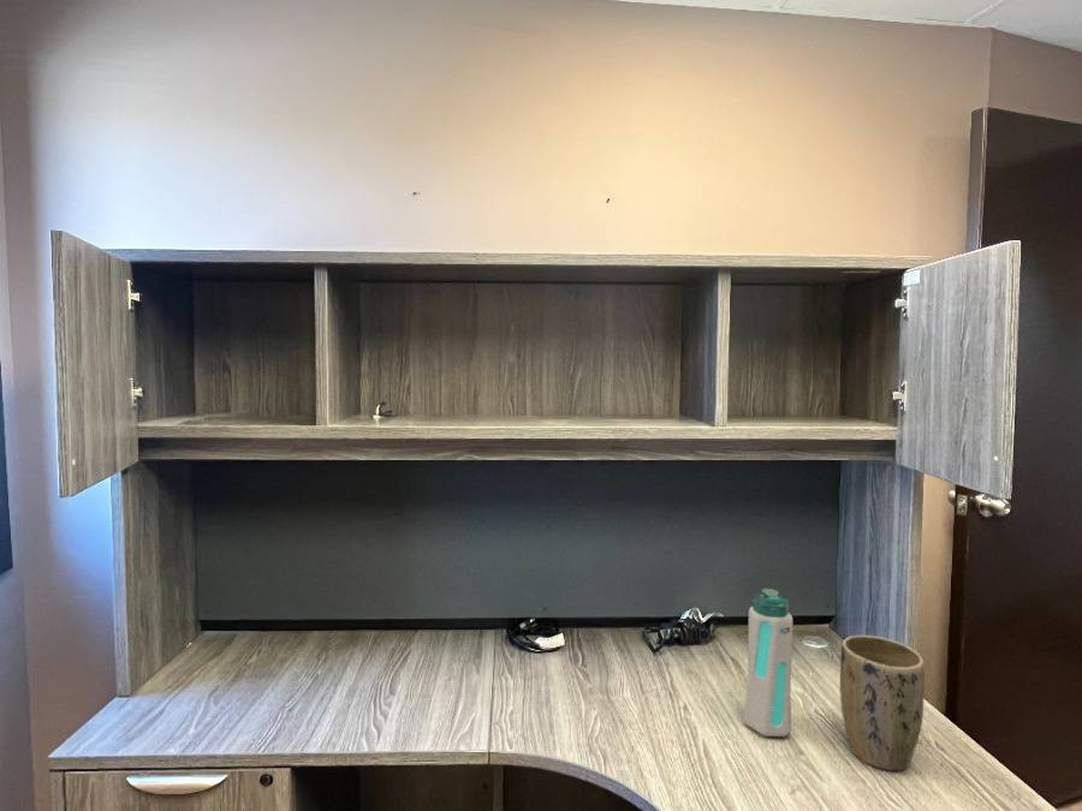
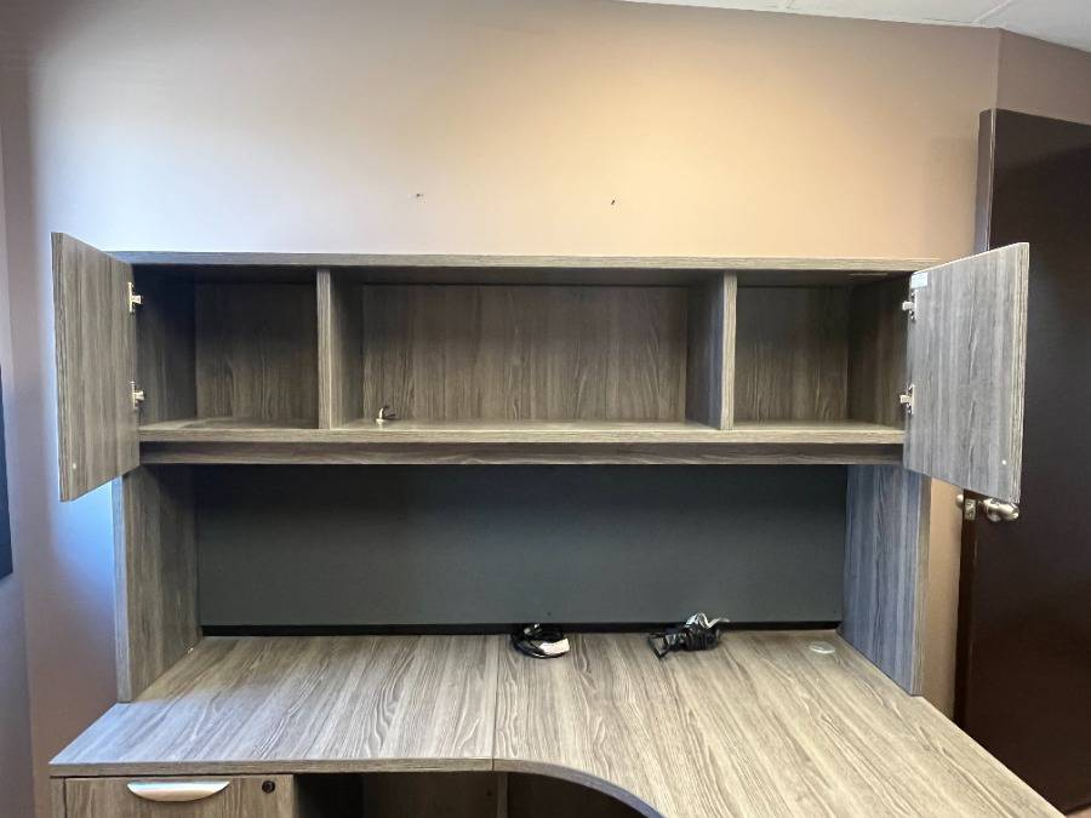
- plant pot (880, 702)
- water bottle (769, 660)
